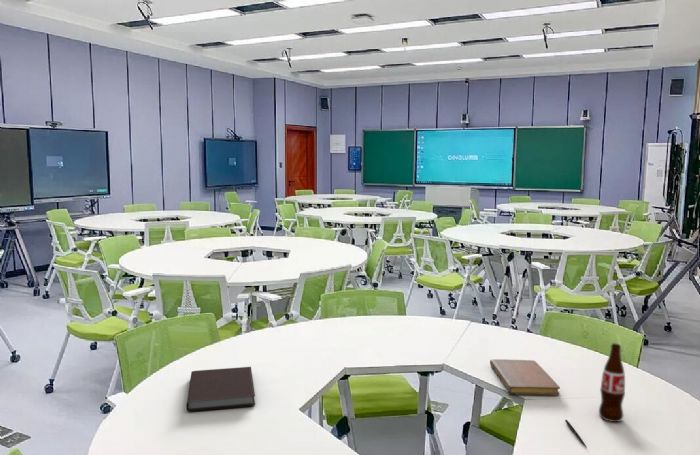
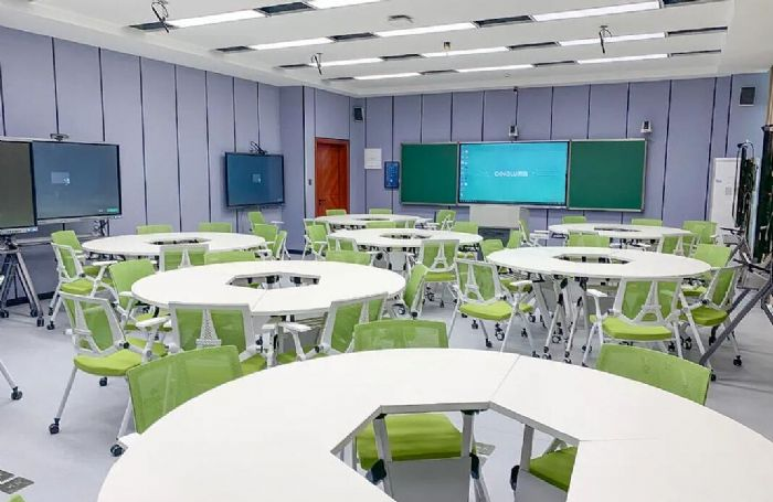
- notebook (221, 387)
- pen (575, 433)
- notebook (522, 375)
- bottle (613, 381)
